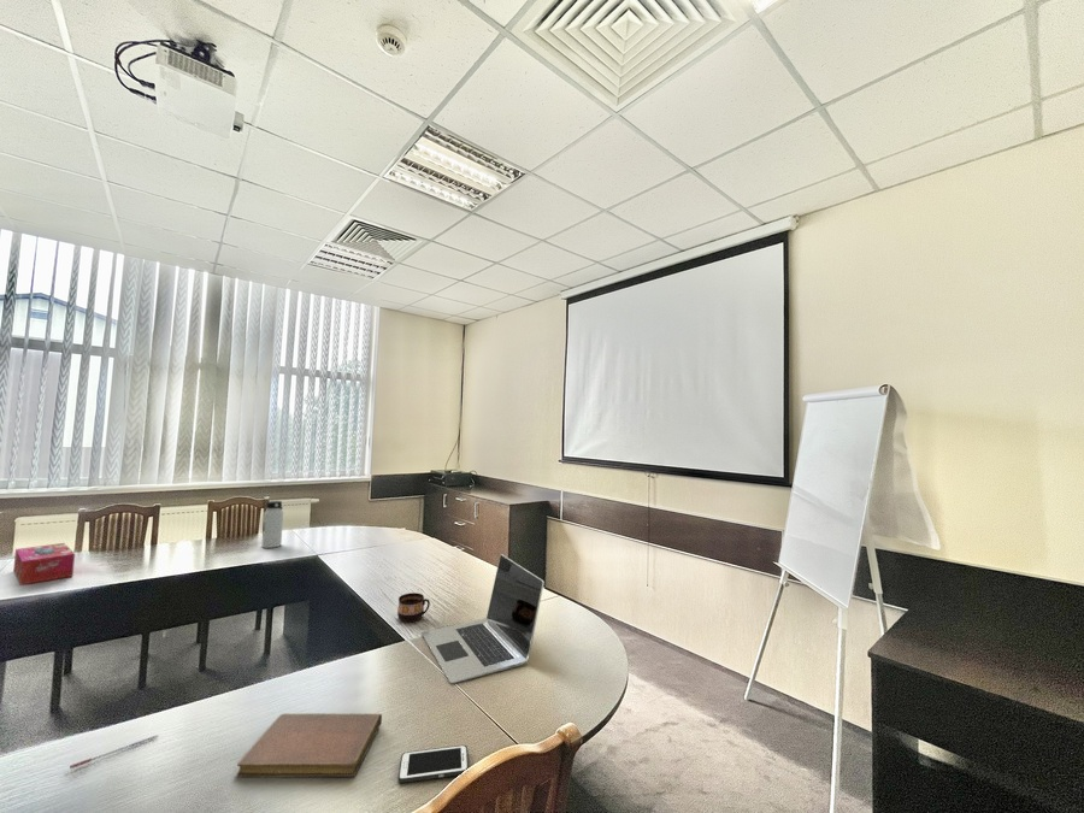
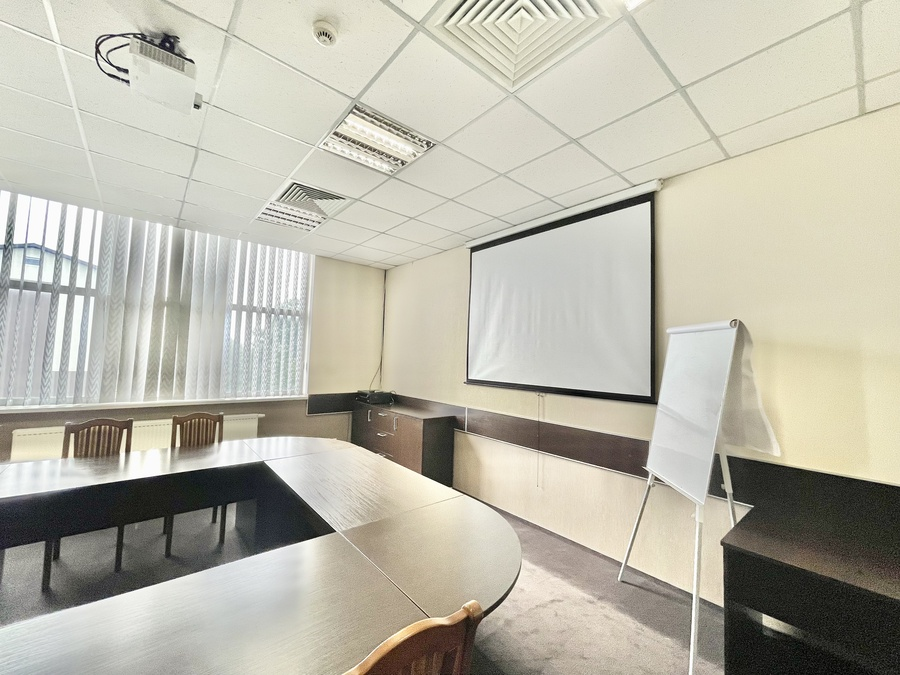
- tissue box (43, 562)
- cell phone (434, 762)
- water bottle (272, 523)
- notebook (314, 741)
- cup (411, 607)
- pen (117, 749)
- laptop (488, 609)
